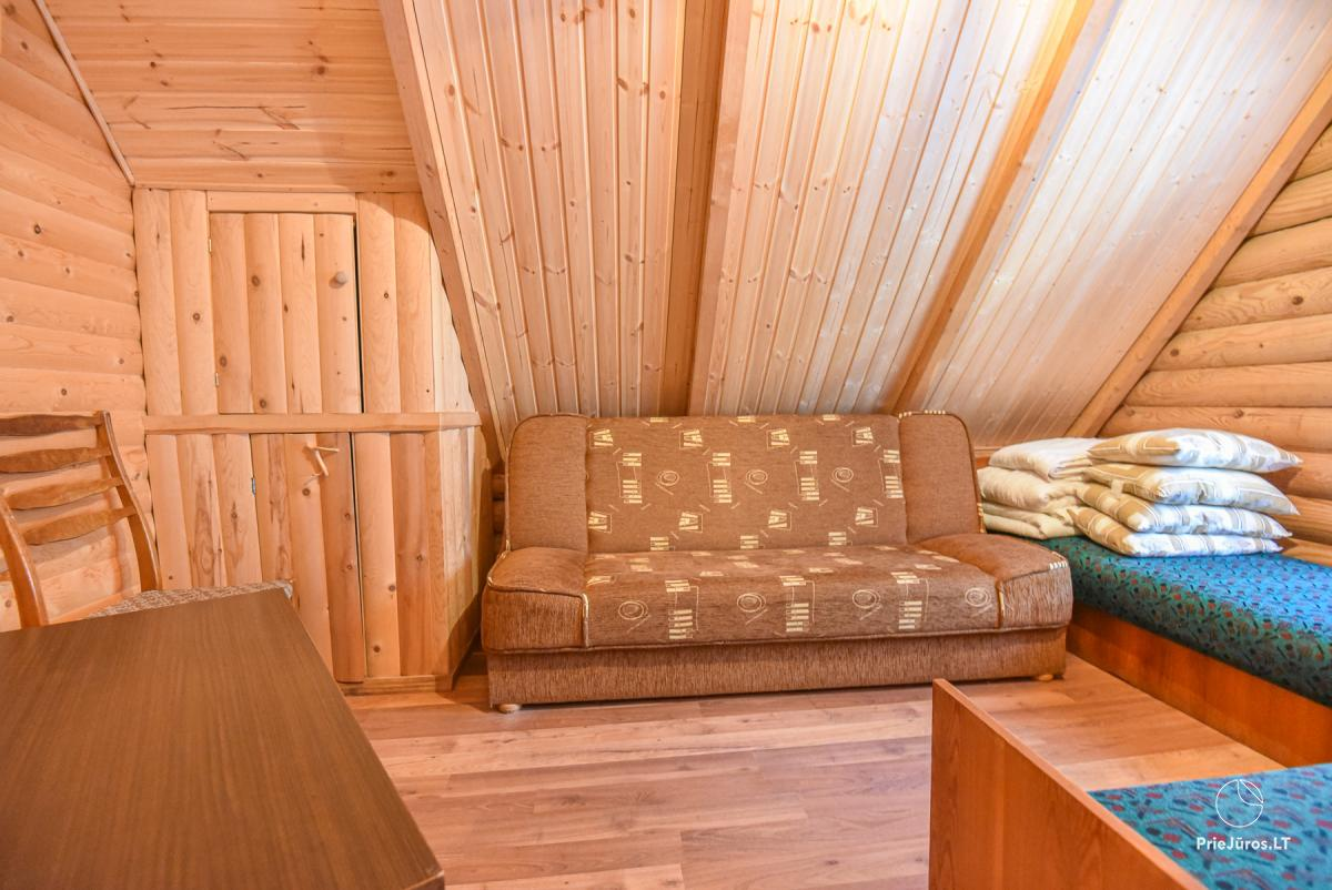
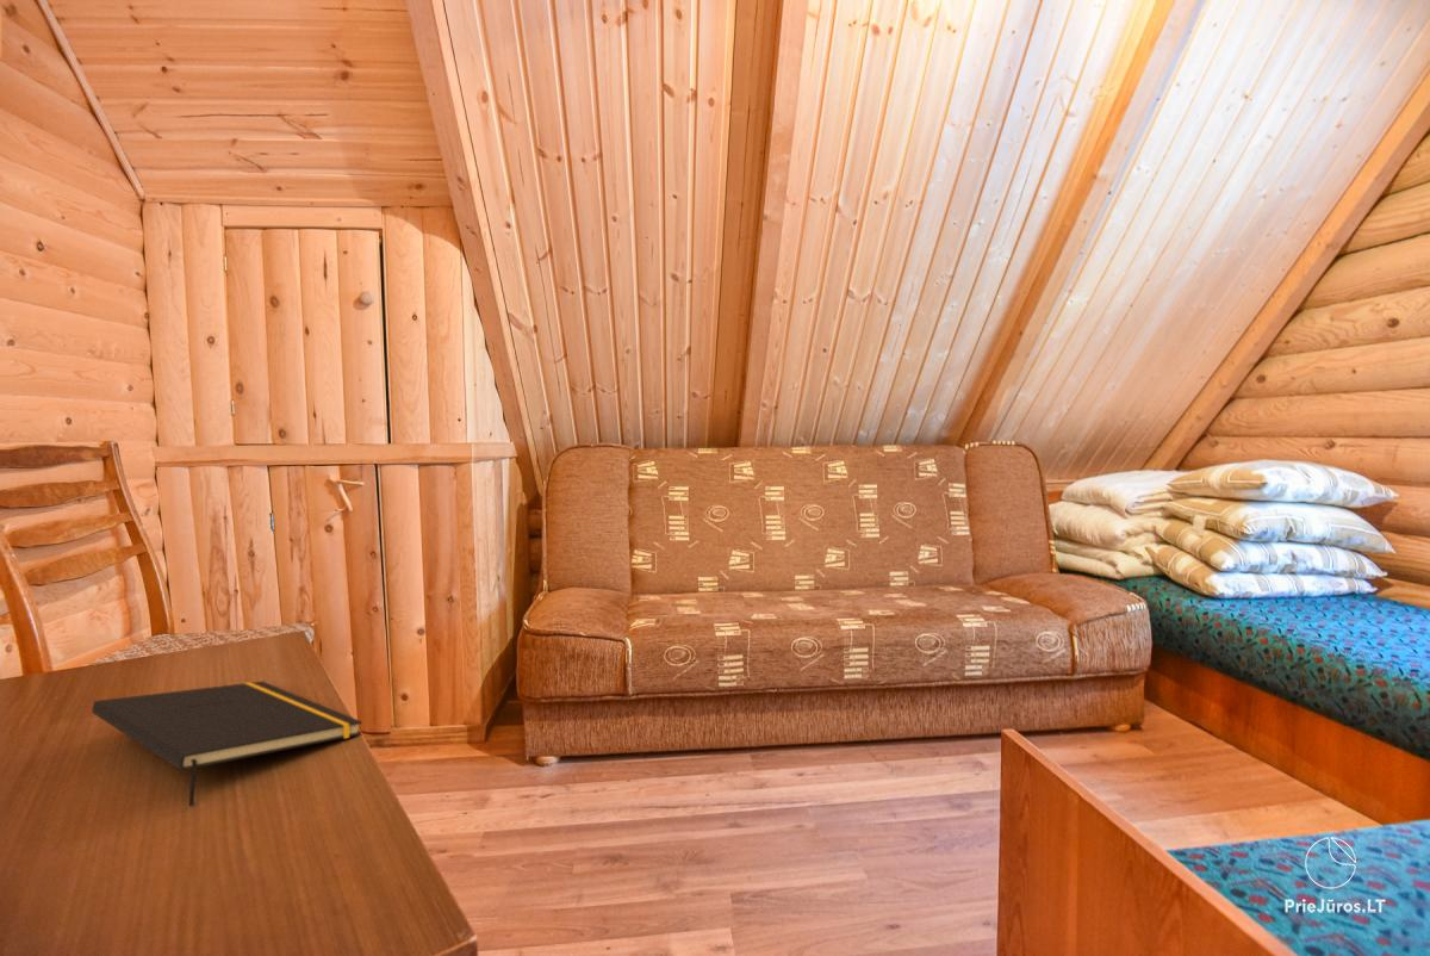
+ notepad (229, 718)
